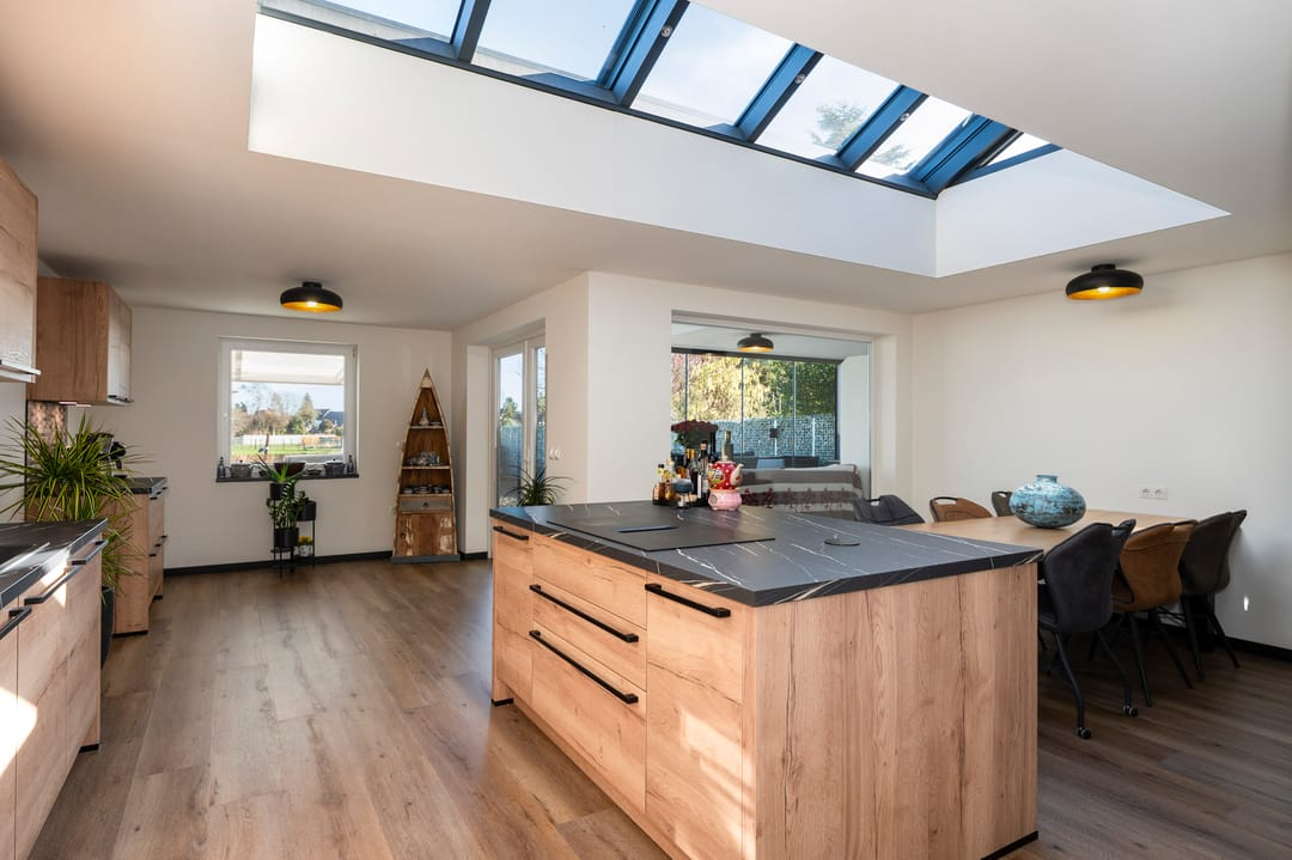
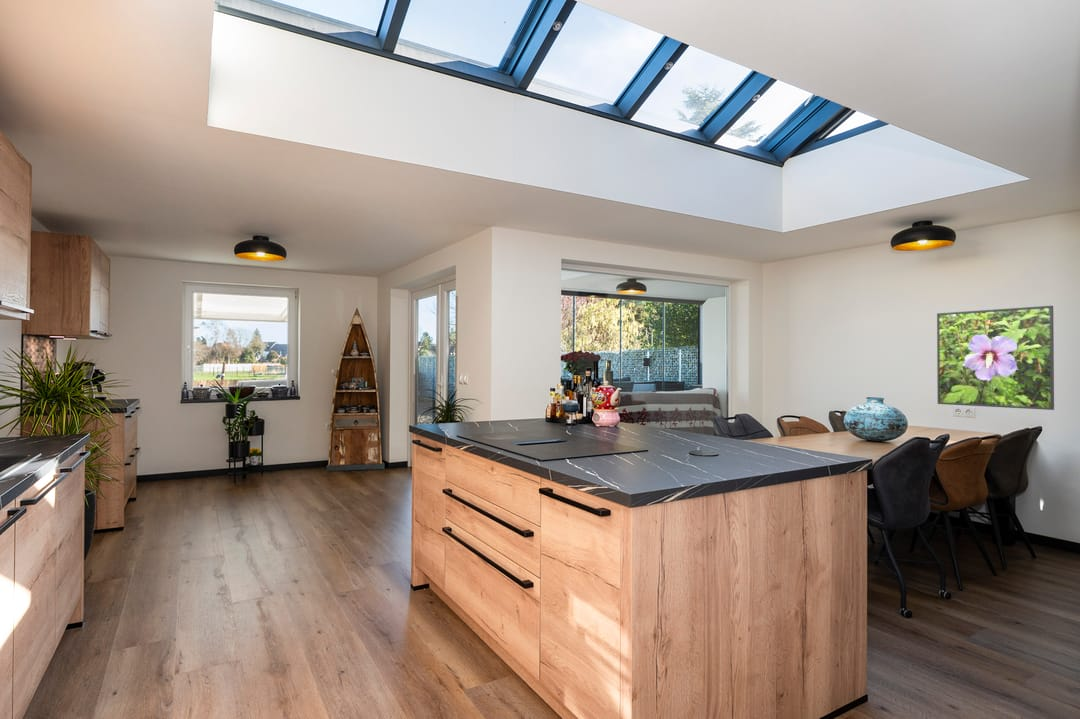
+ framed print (991, 358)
